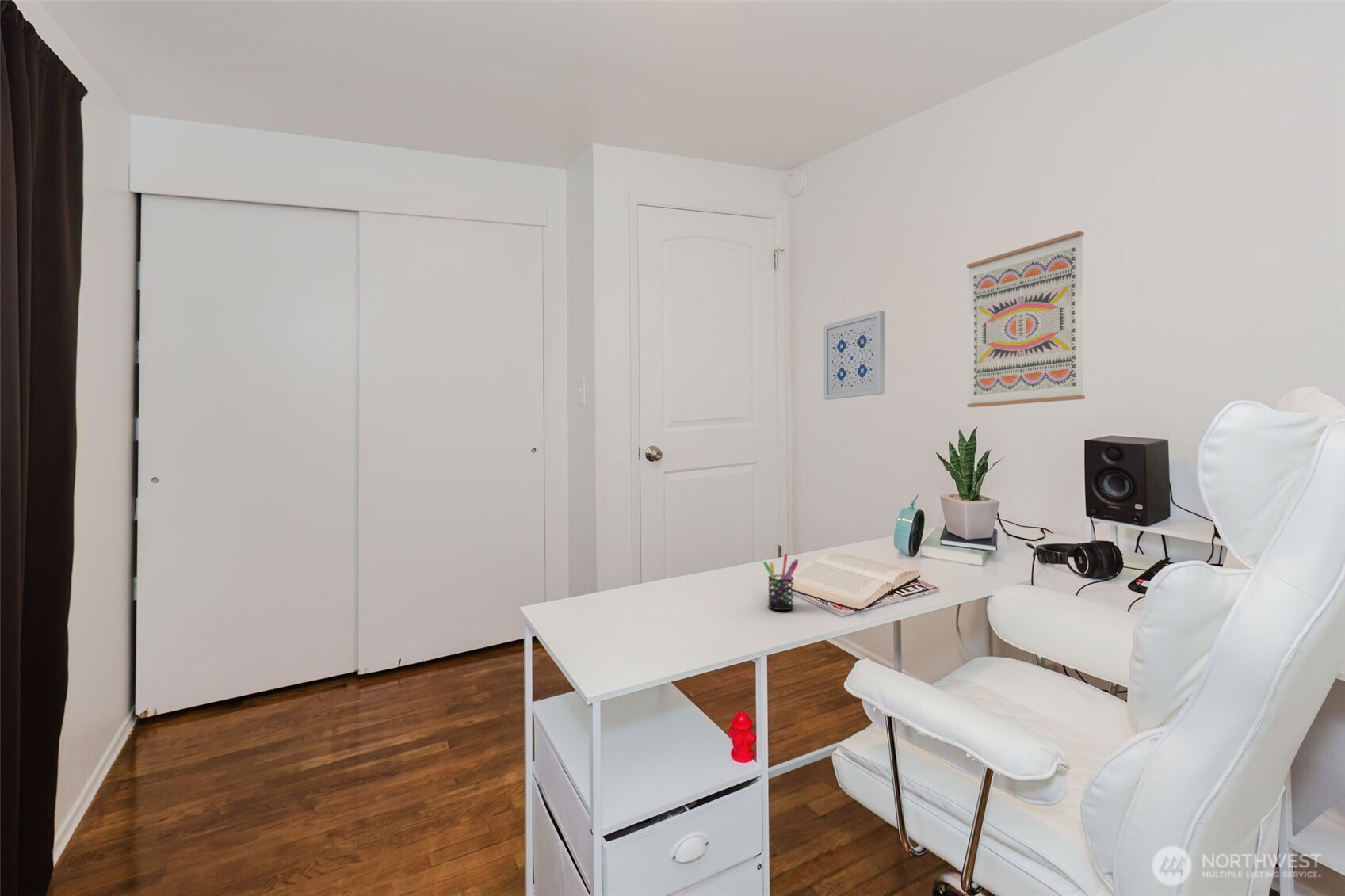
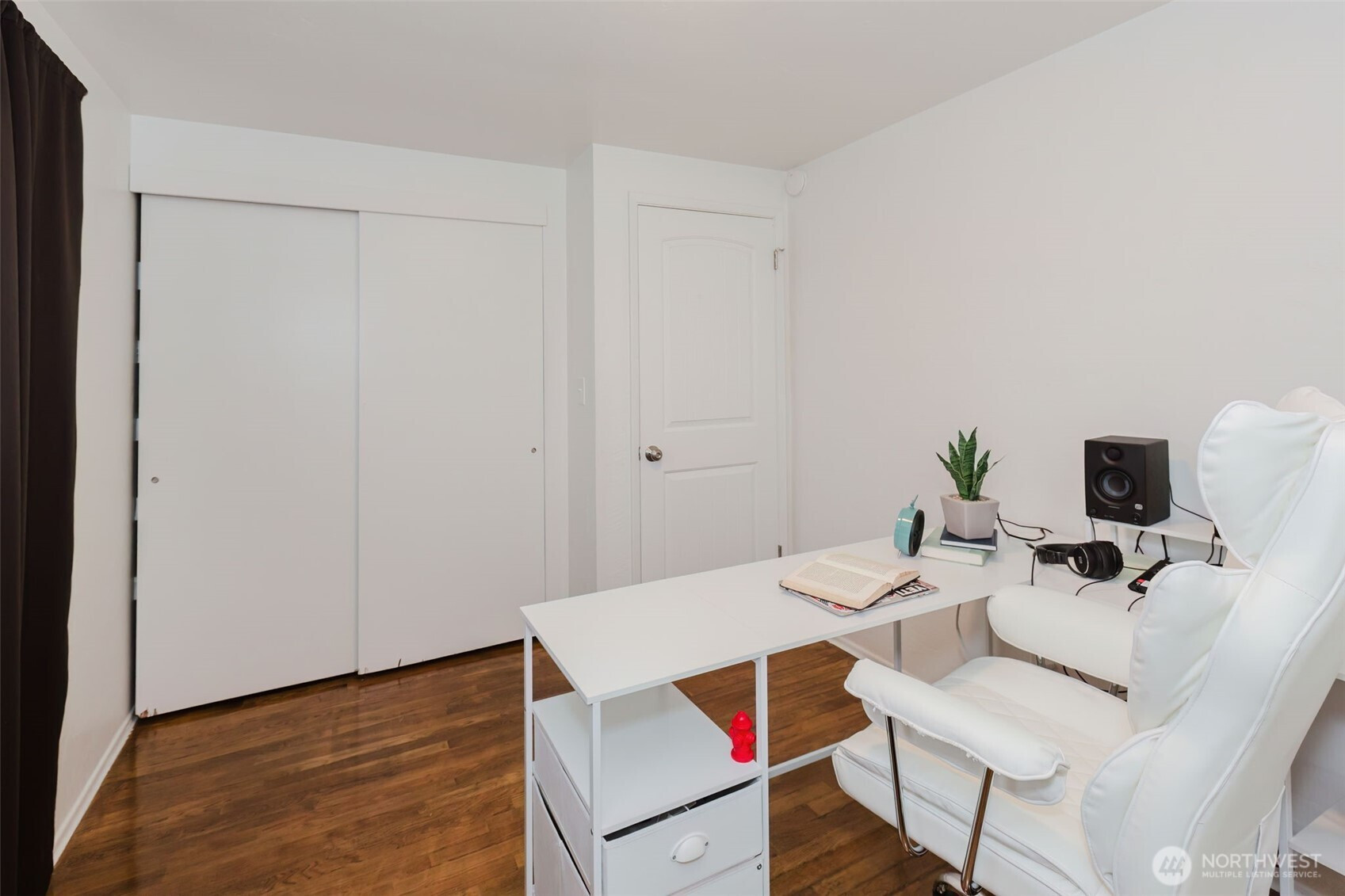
- pen holder (778, 580)
- wall art (852, 357)
- wall art (1021, 326)
